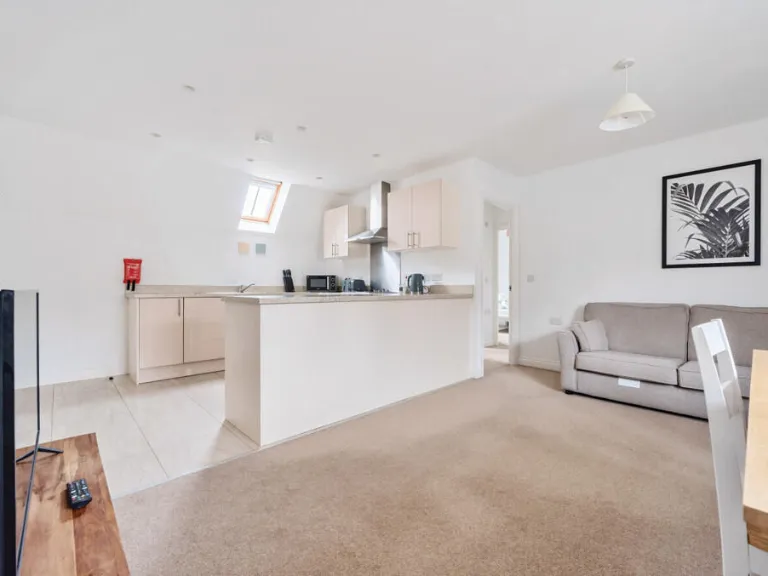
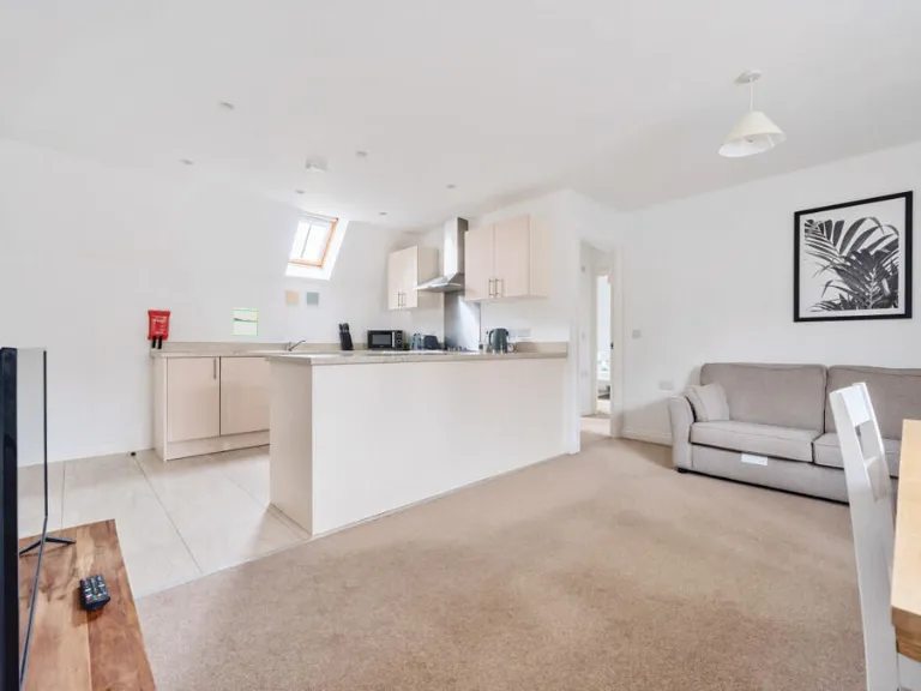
+ calendar (245, 322)
